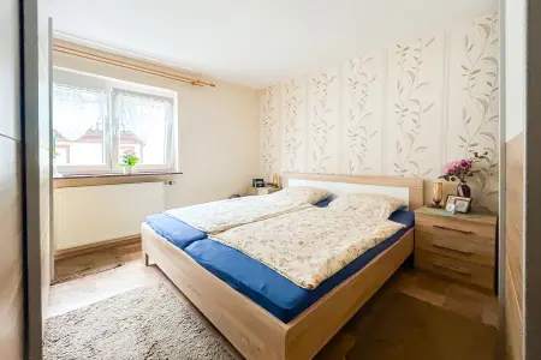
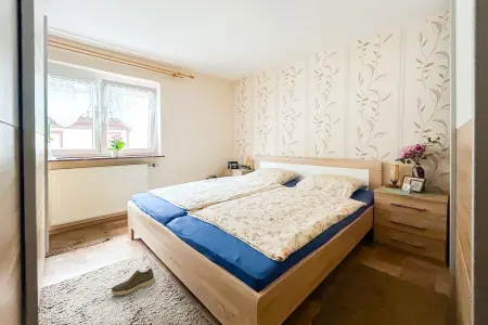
+ shoe (133, 278)
